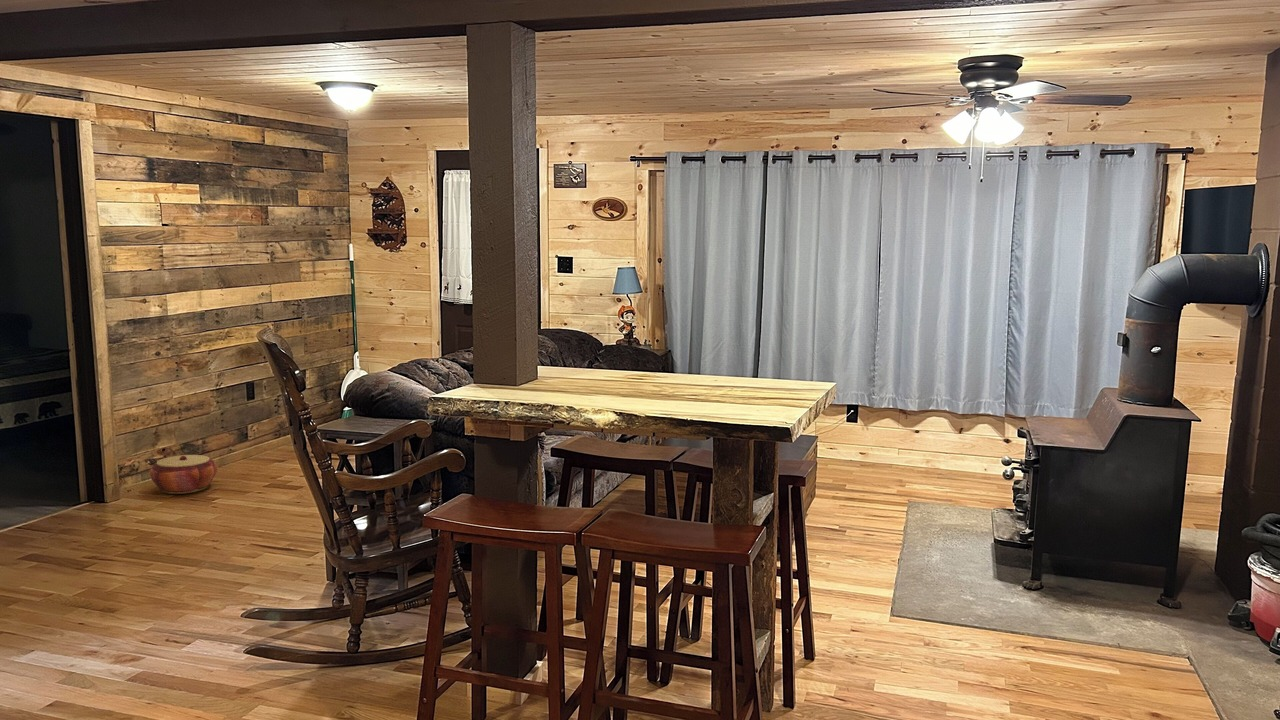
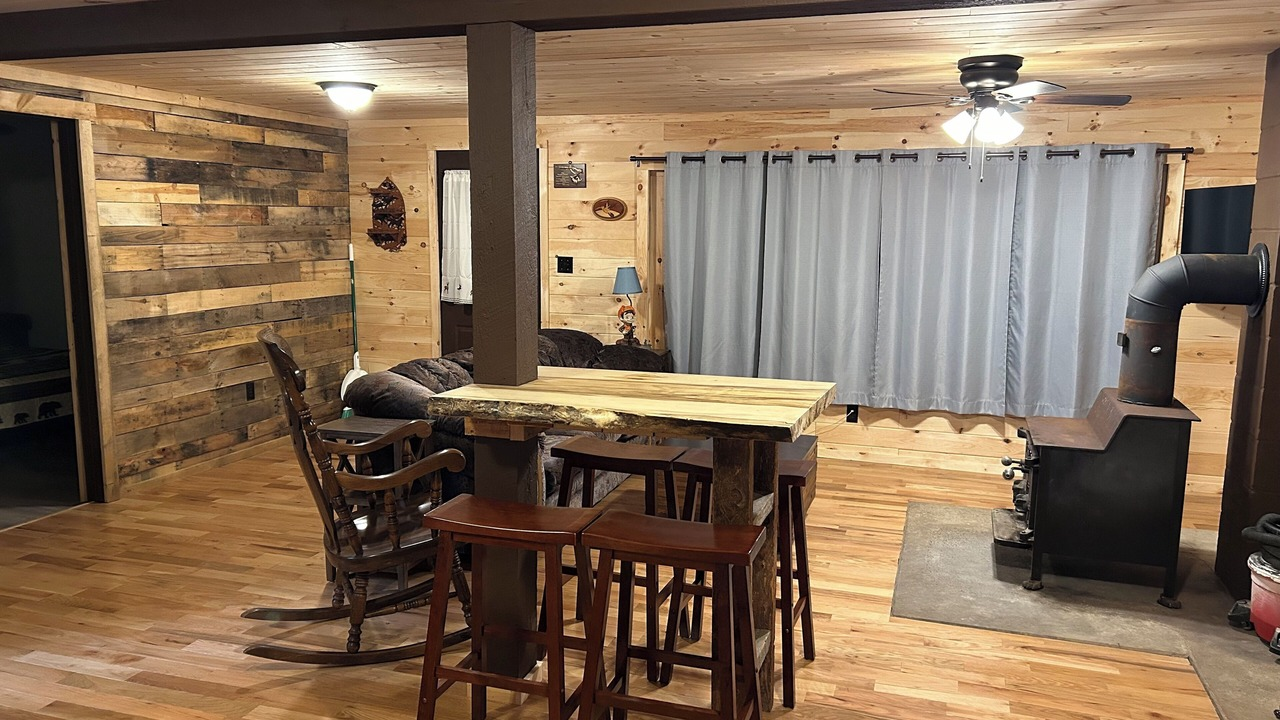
- woven basket (184, 472)
